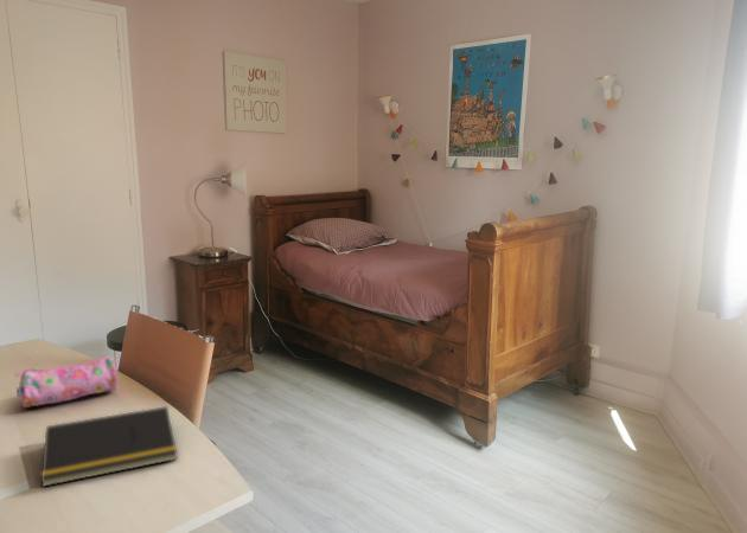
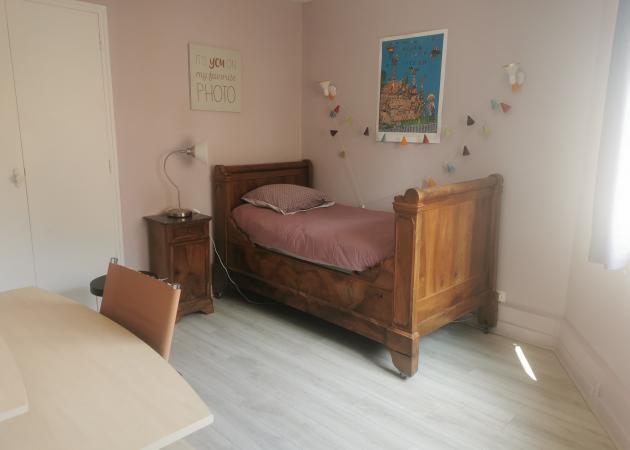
- notepad (110, 442)
- pencil case (68, 380)
